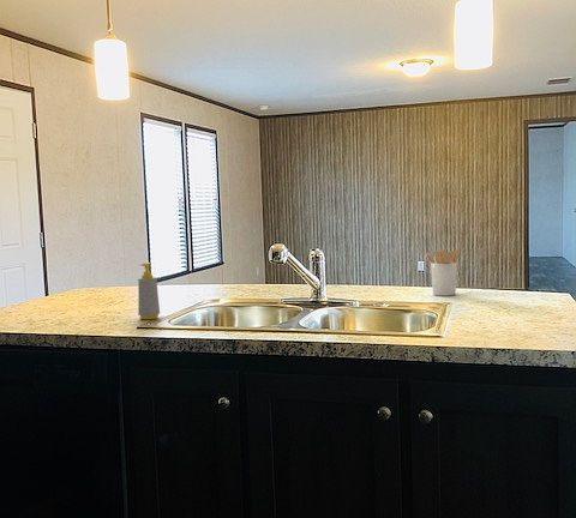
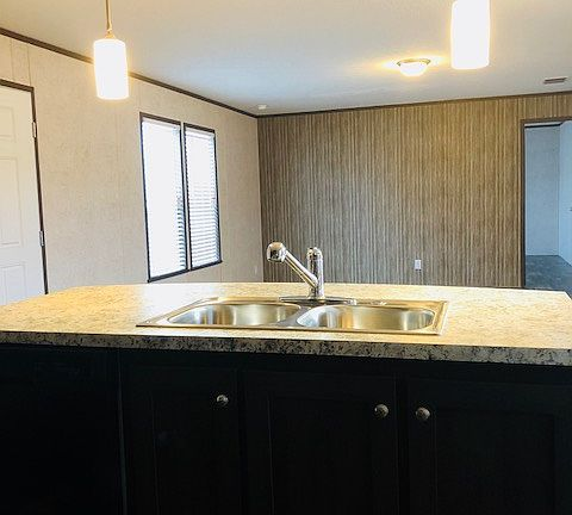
- utensil holder (444, 271)
- soap bottle (148, 290)
